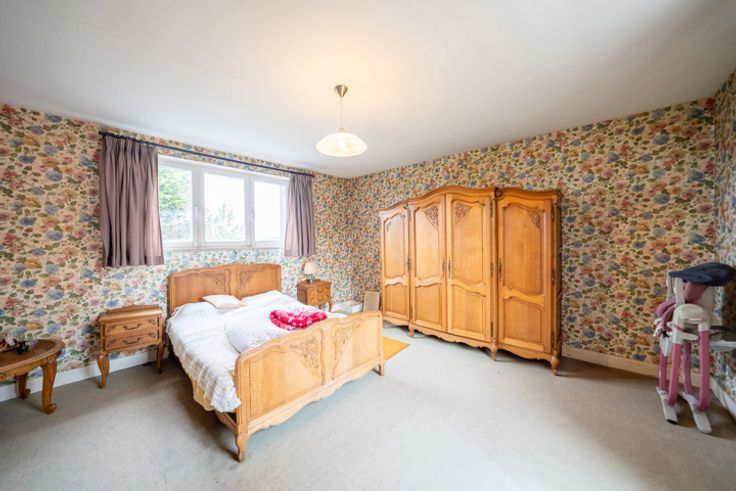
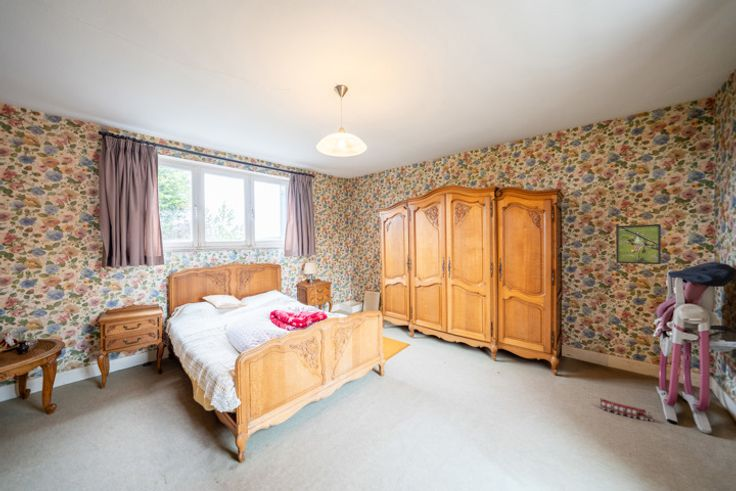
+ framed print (637, 244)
+ train (626, 409)
